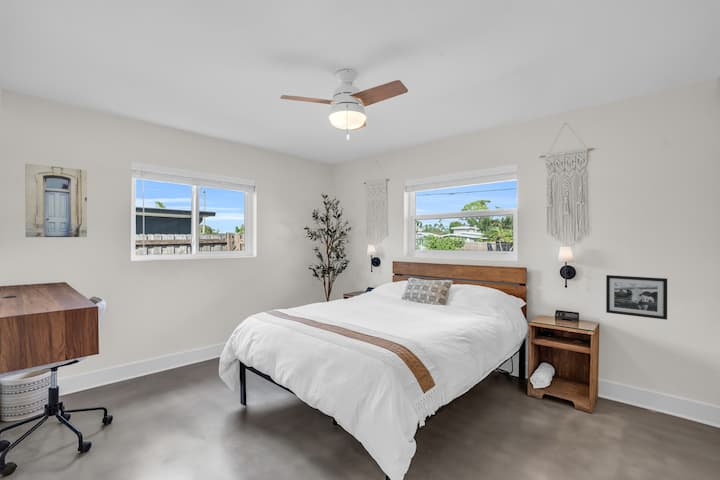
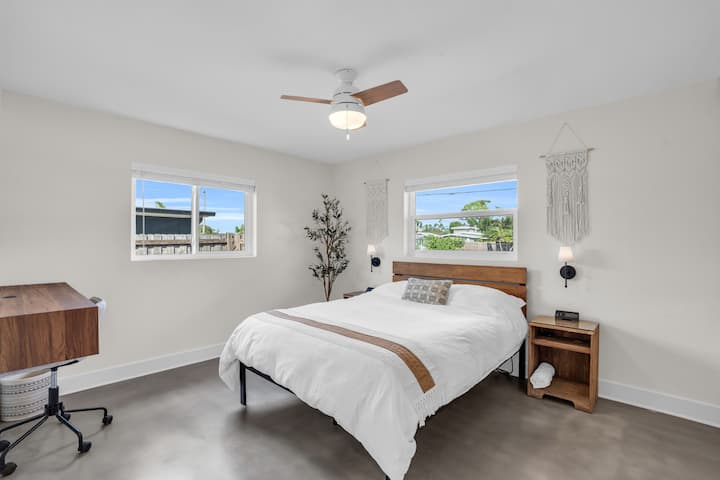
- wall art (57, 202)
- picture frame (635, 296)
